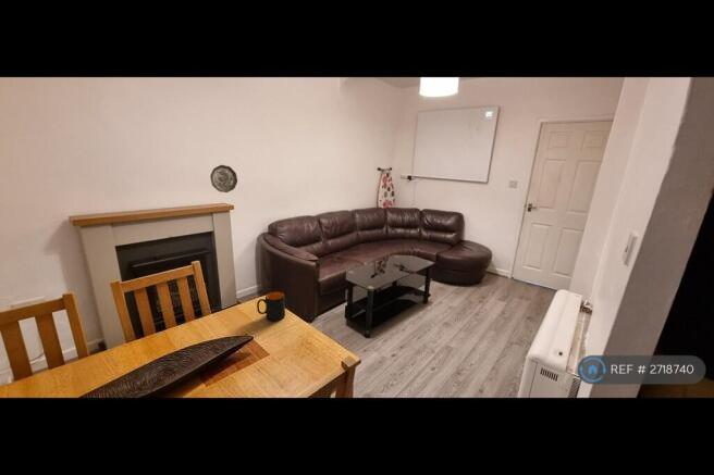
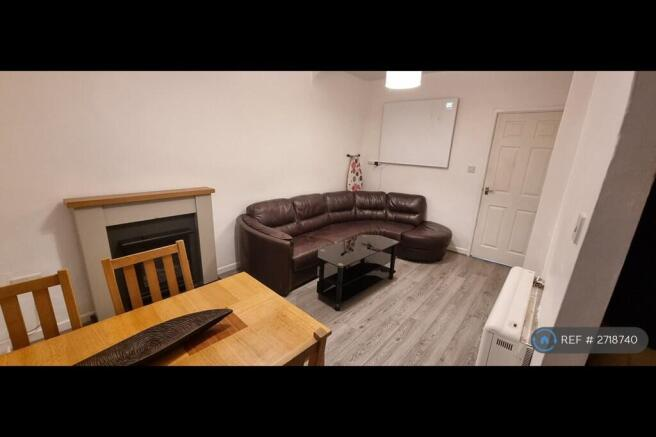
- decorative plate (223, 178)
- mug (271, 305)
